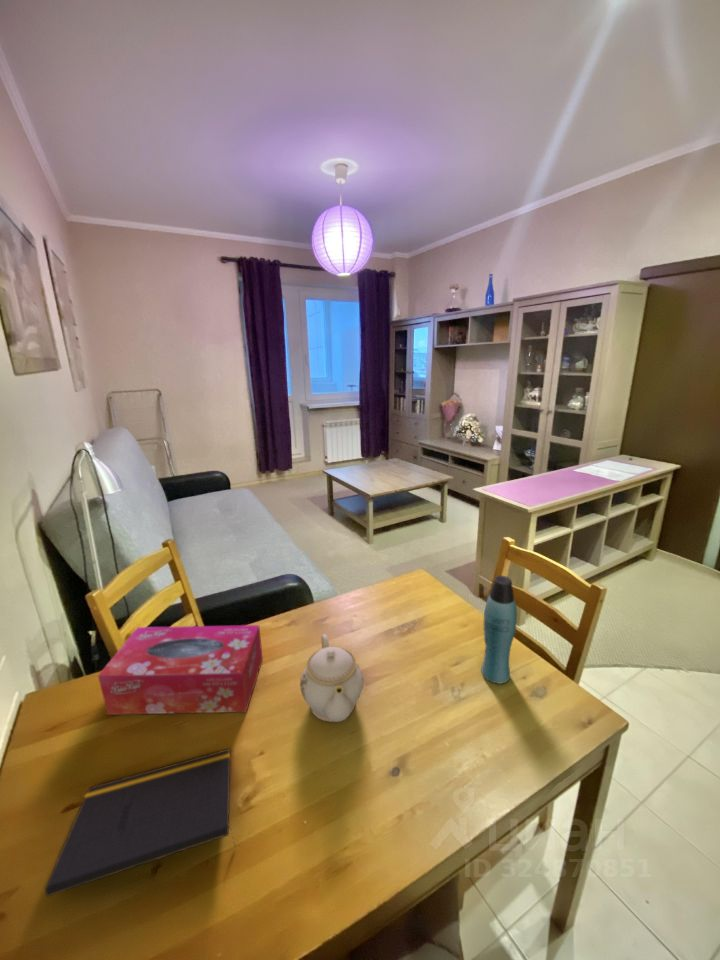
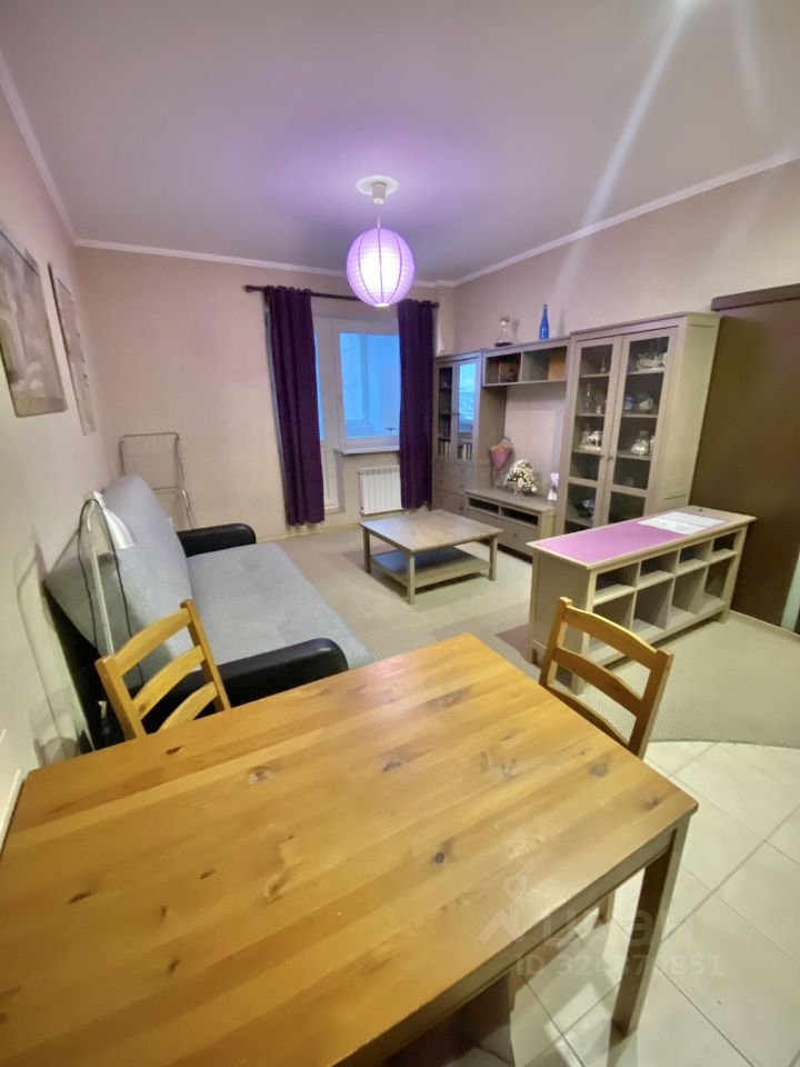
- teapot (331, 675)
- notepad (153, 810)
- bottle (499, 628)
- tissue box (188, 666)
